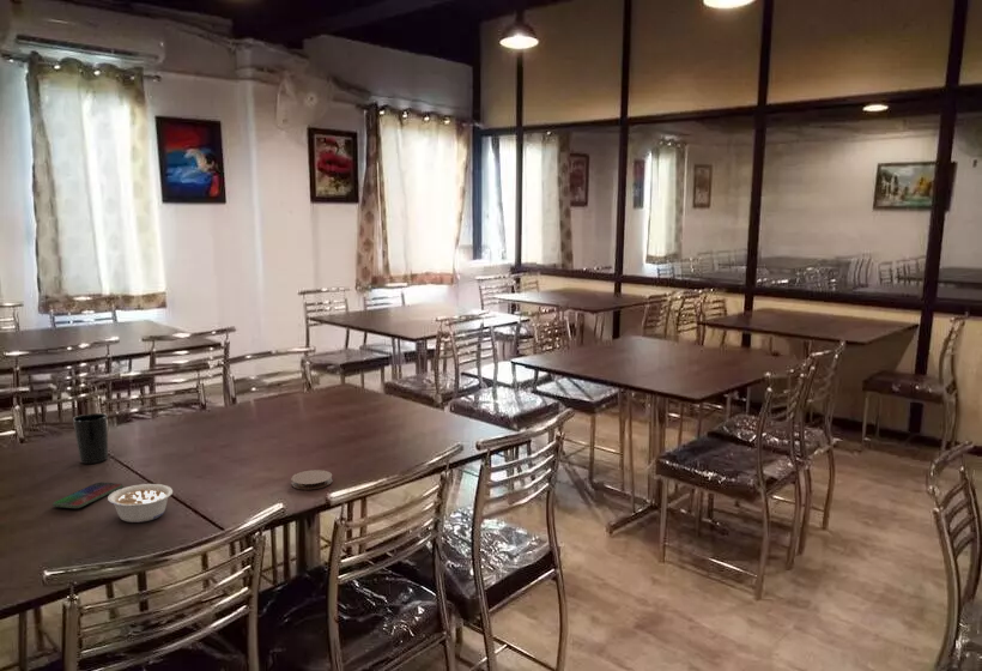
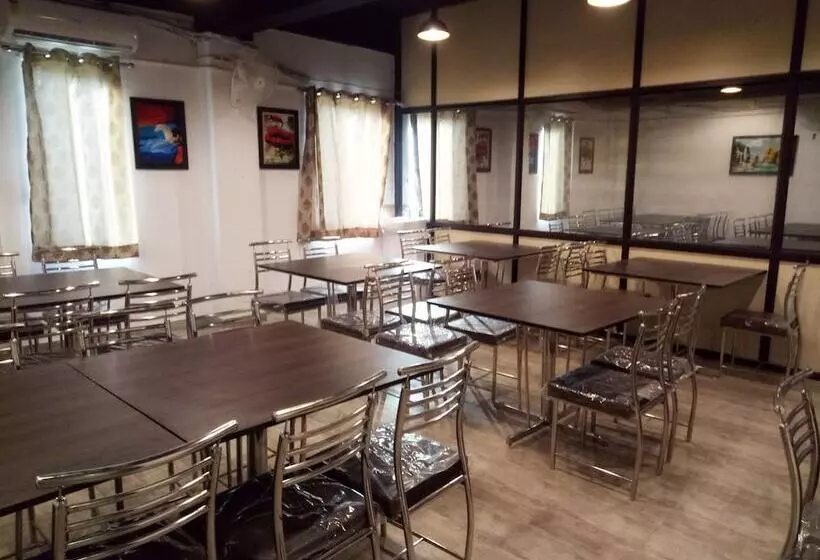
- smartphone (89, 494)
- coaster (311, 479)
- legume (143, 502)
- cup (91, 439)
